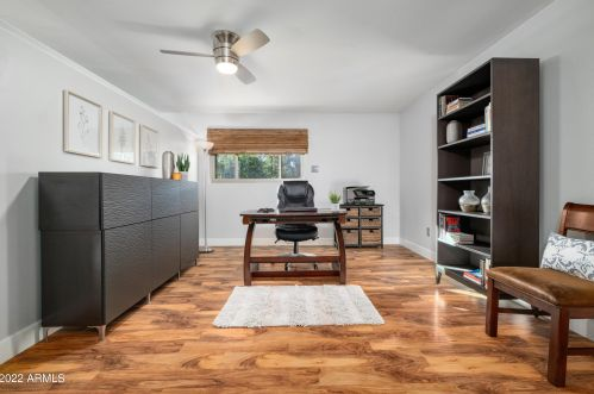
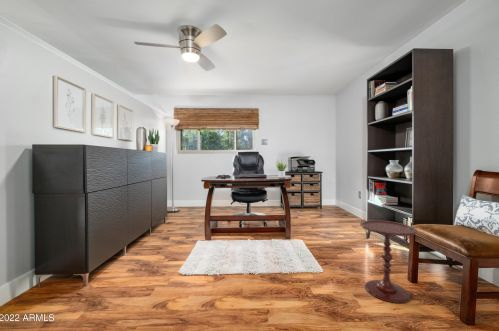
+ side table (386, 258)
